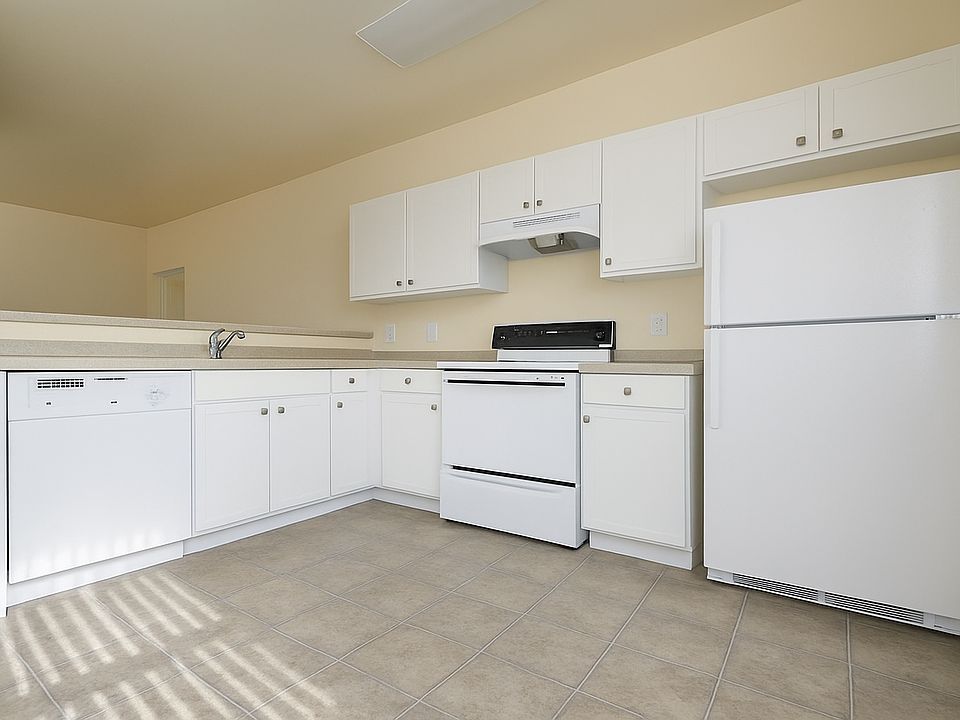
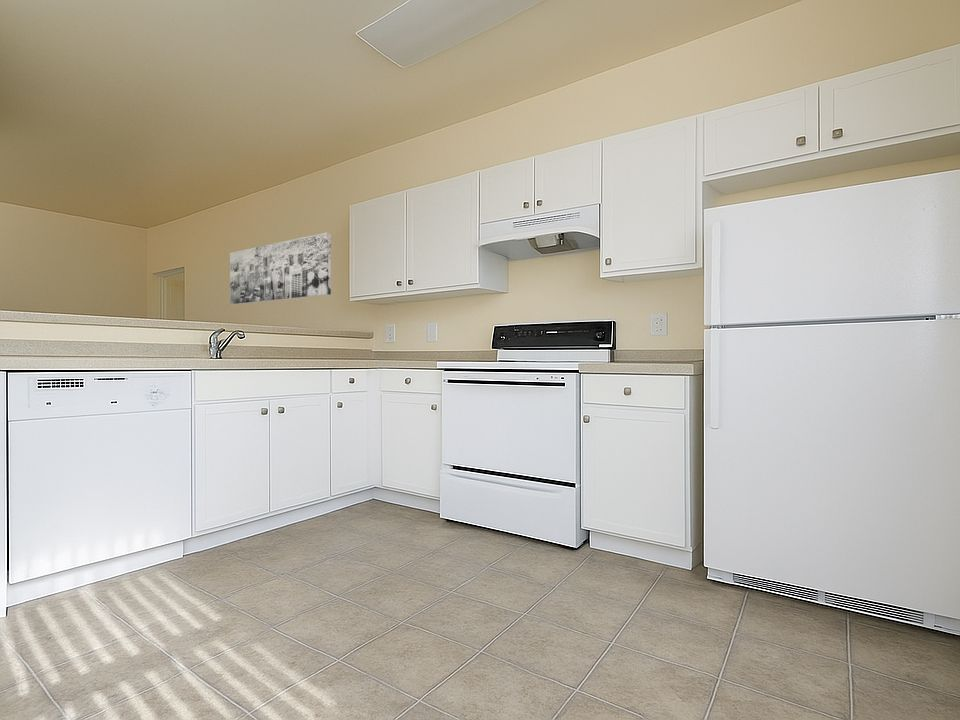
+ wall art (276, 271)
